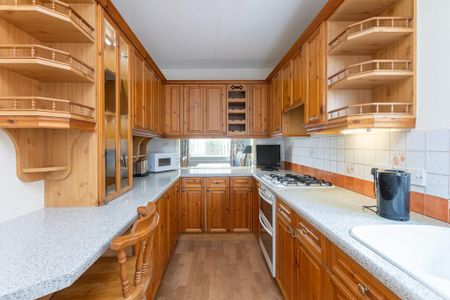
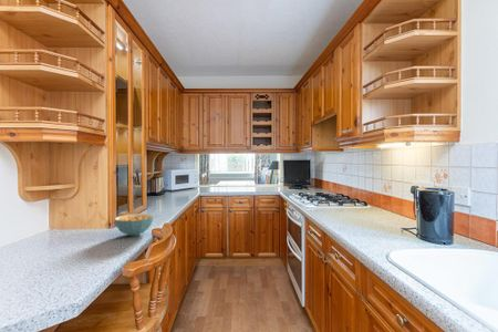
+ cereal bowl (134, 226)
